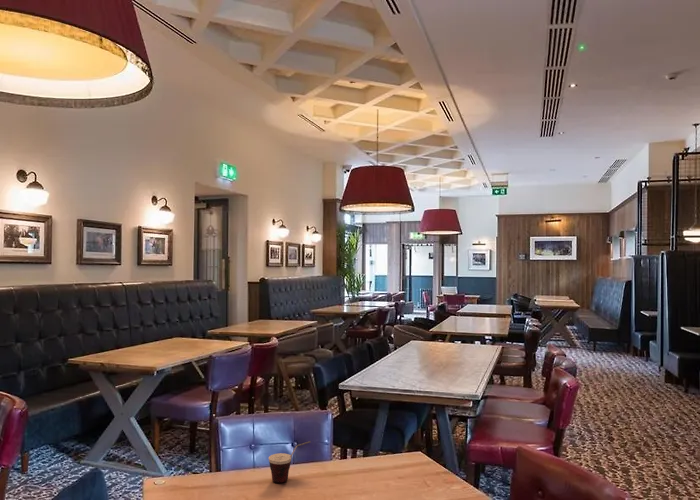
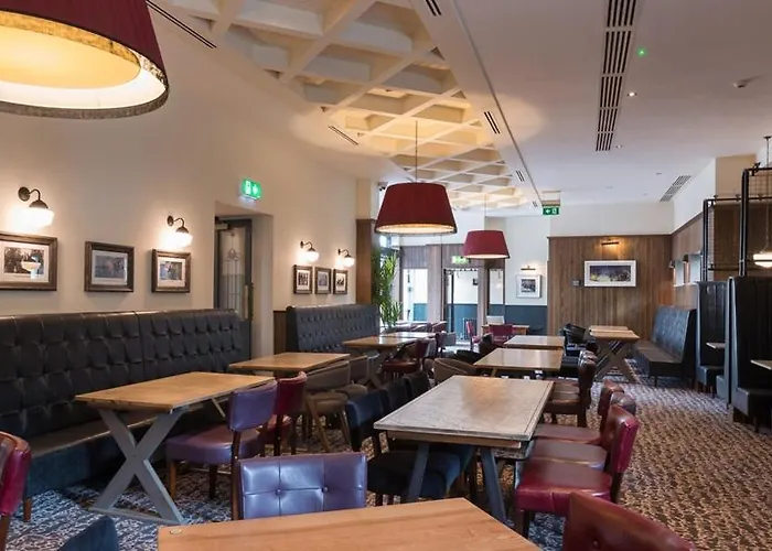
- cup (289, 460)
